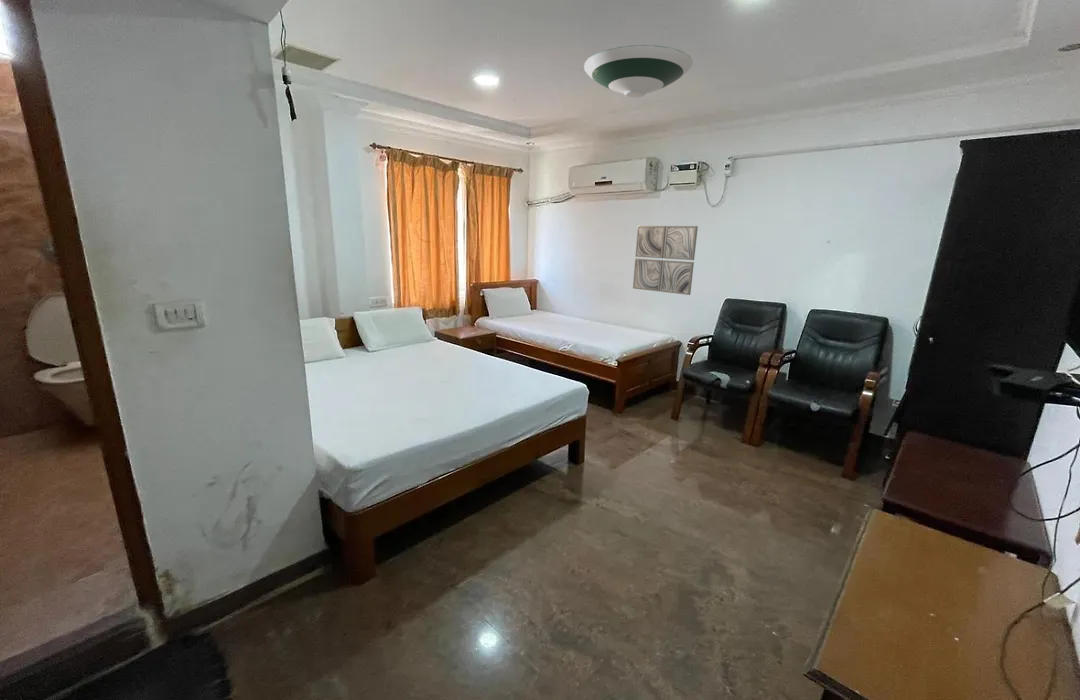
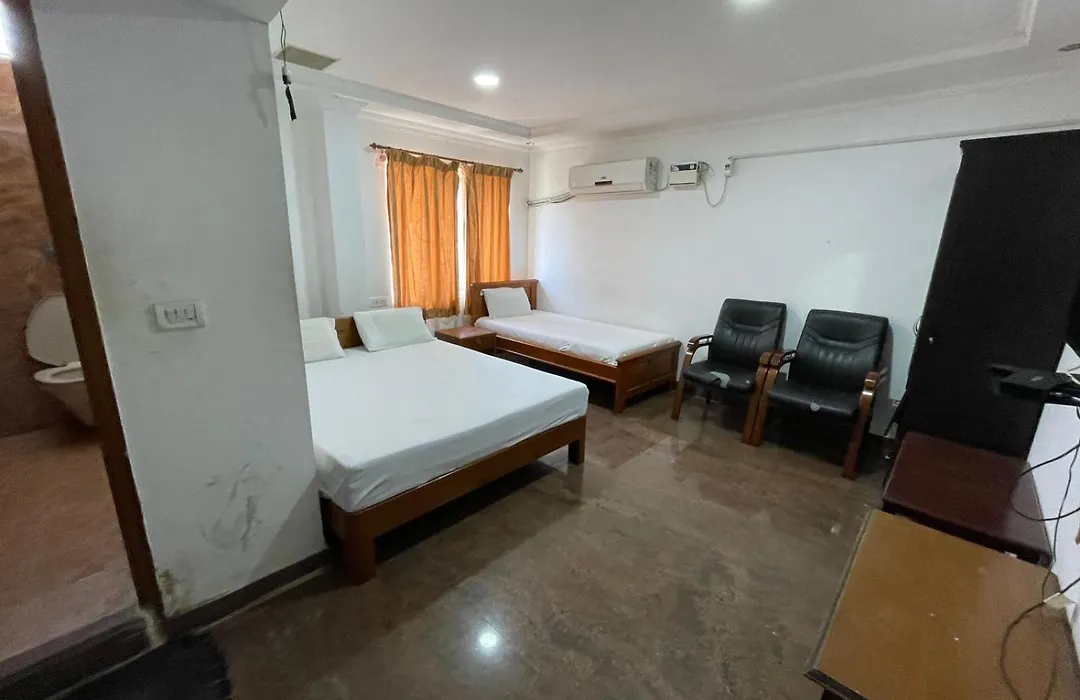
- wall art (663, 260)
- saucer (636, 80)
